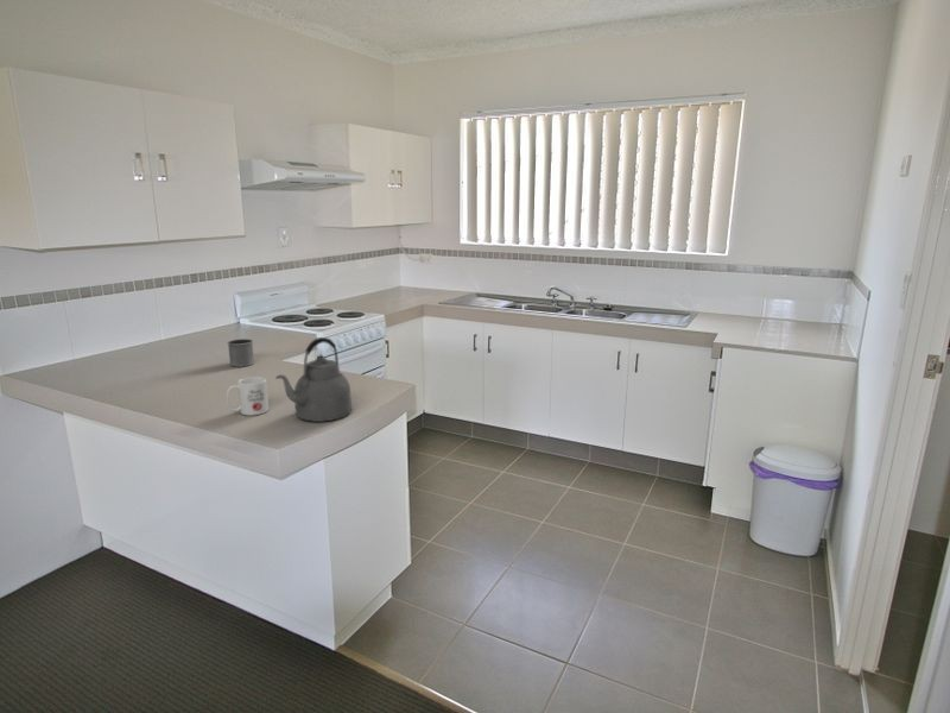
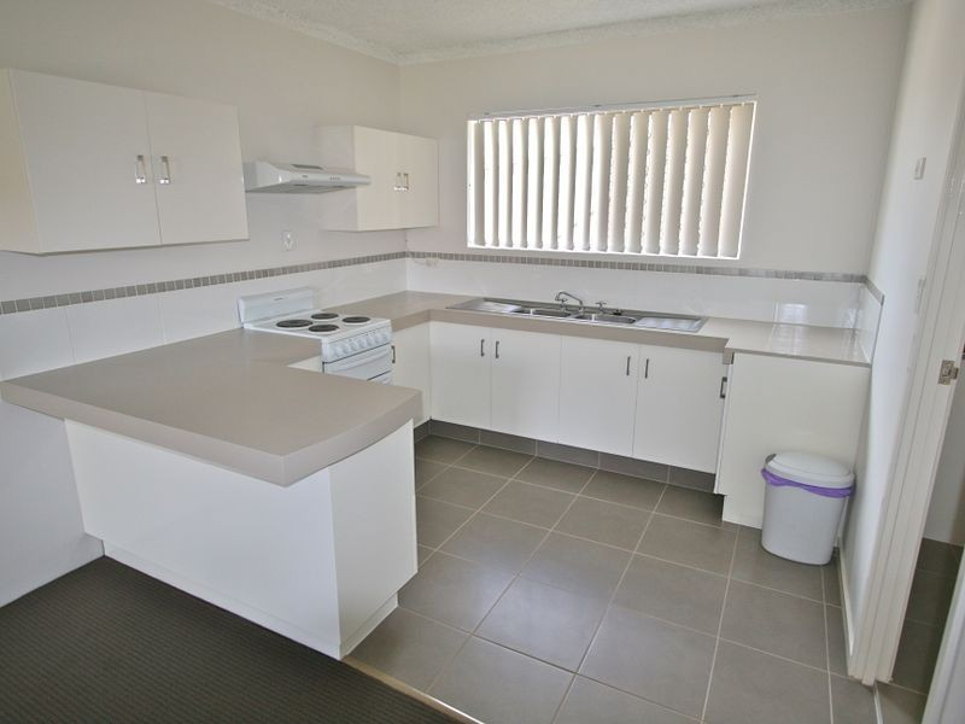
- mug (240, 352)
- mug (247, 396)
- kettle (311, 379)
